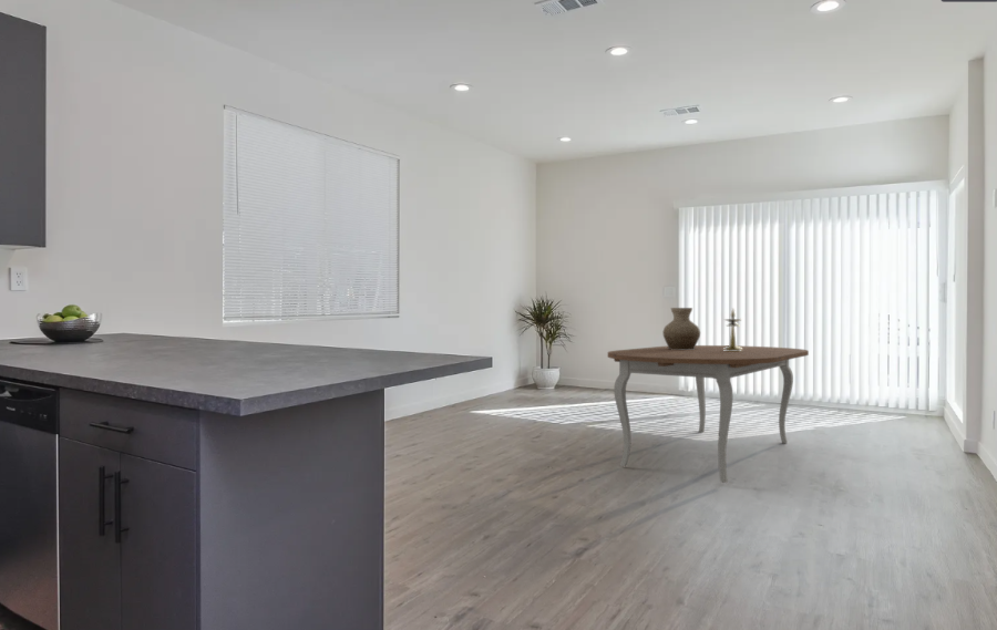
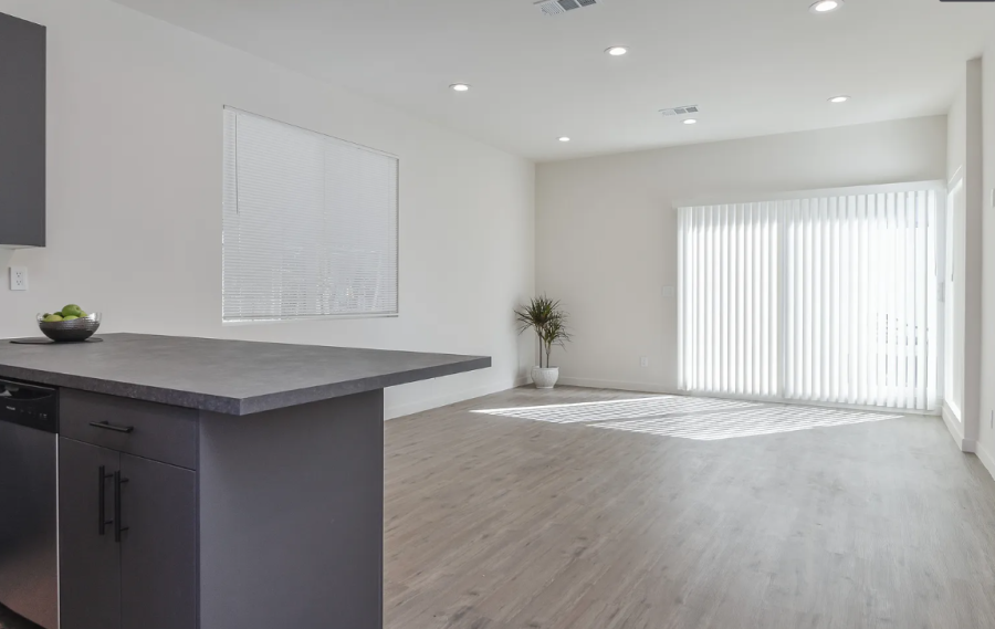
- candlestick (732, 329)
- vase (681, 328)
- dining table (705, 402)
